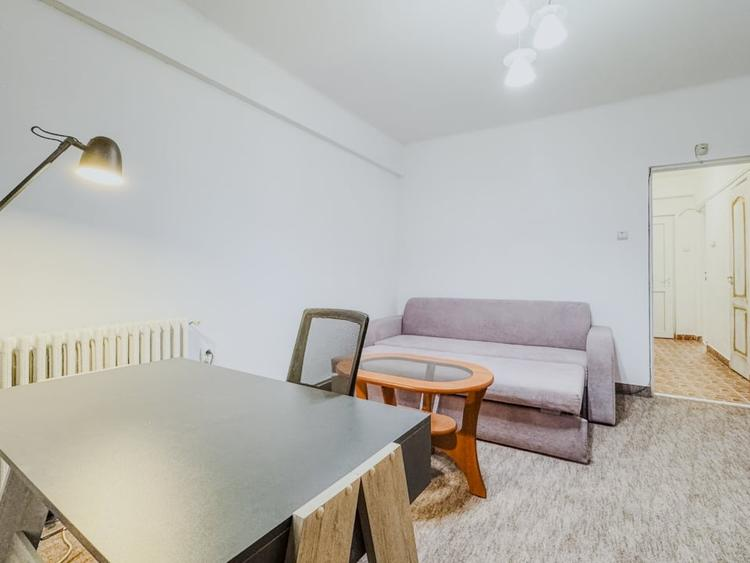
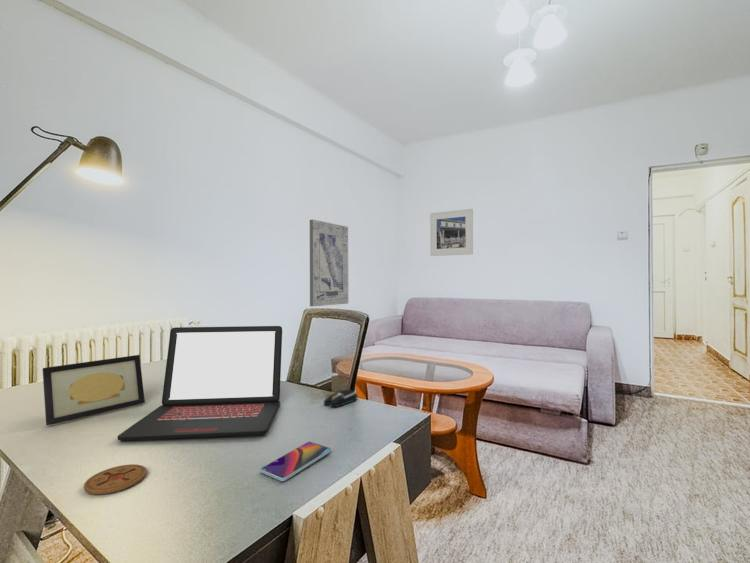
+ computer mouse (341, 397)
+ laptop (212, 375)
+ wall art (330, 264)
+ smartphone (297, 459)
+ picture frame (95, 385)
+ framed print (450, 233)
+ coaster (116, 478)
